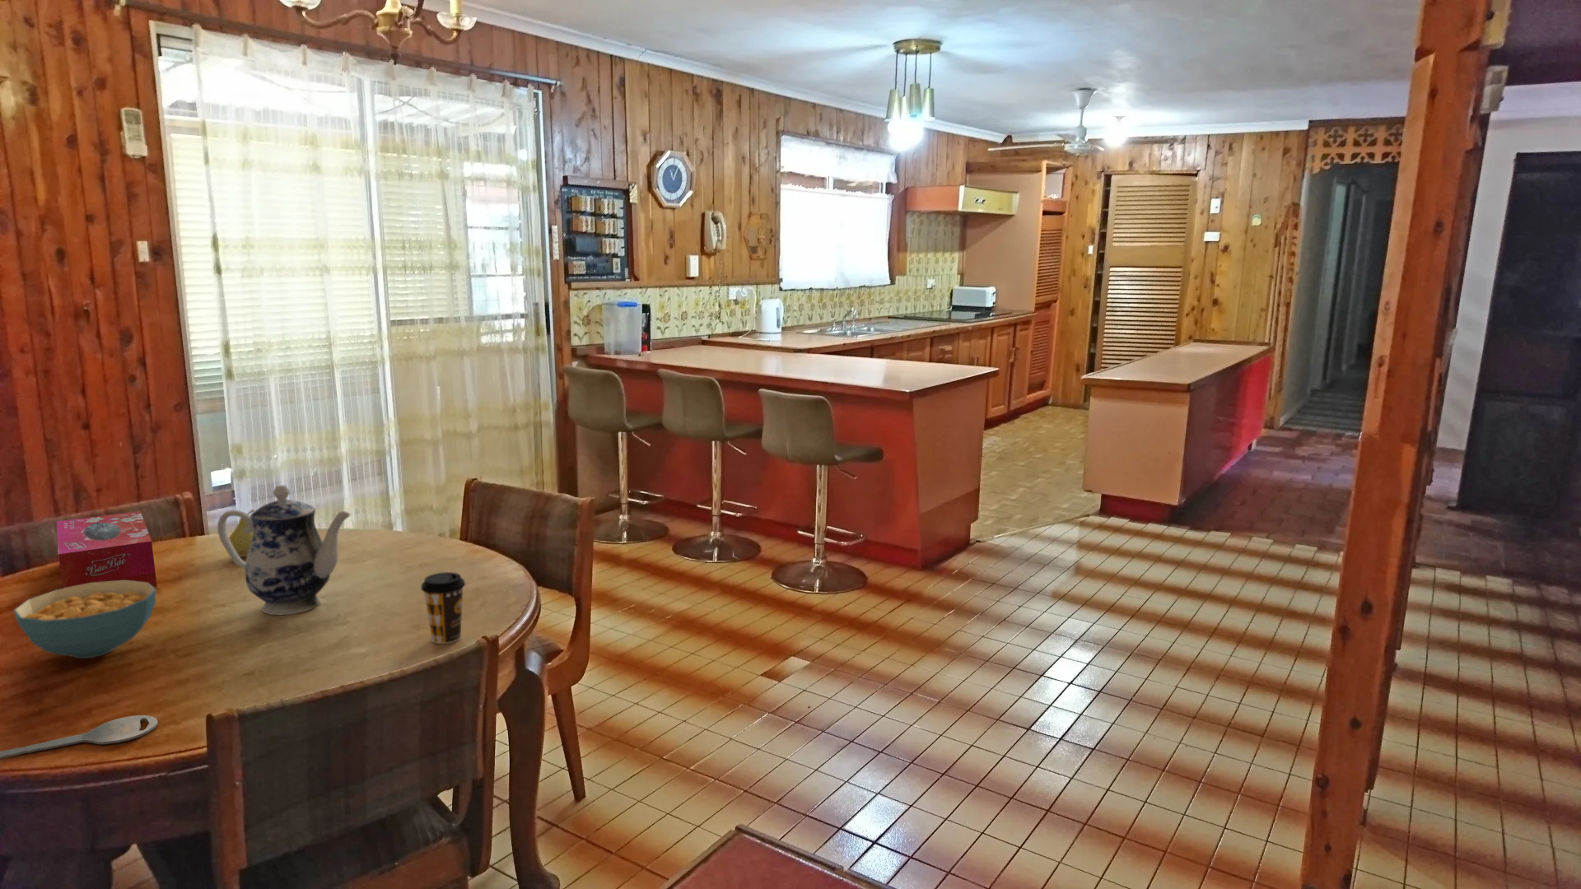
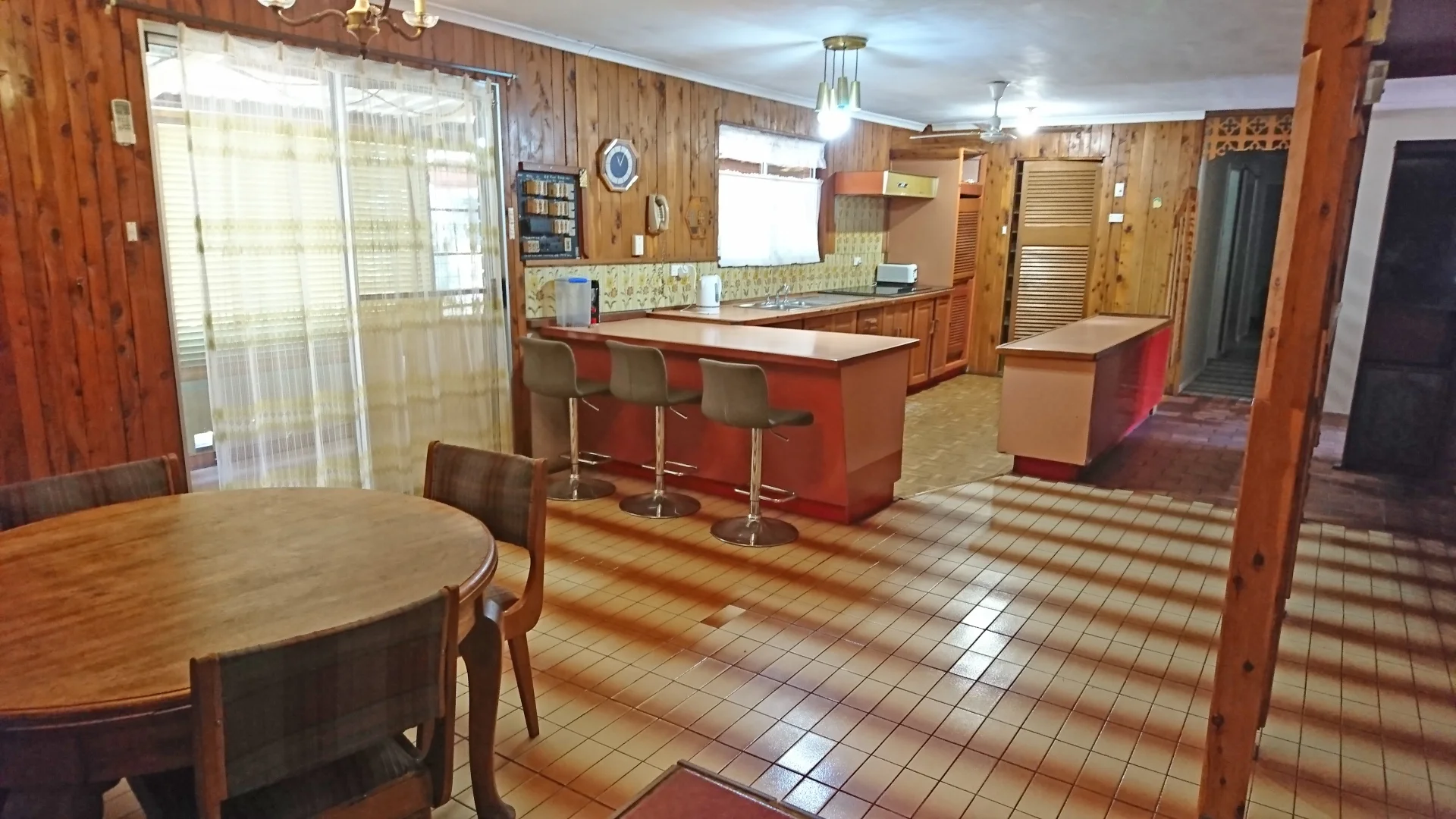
- fruit (243, 531)
- key (75, 738)
- teapot (286, 546)
- cereal bowl (90, 625)
- coffee cup (444, 608)
- tissue box (105, 554)
